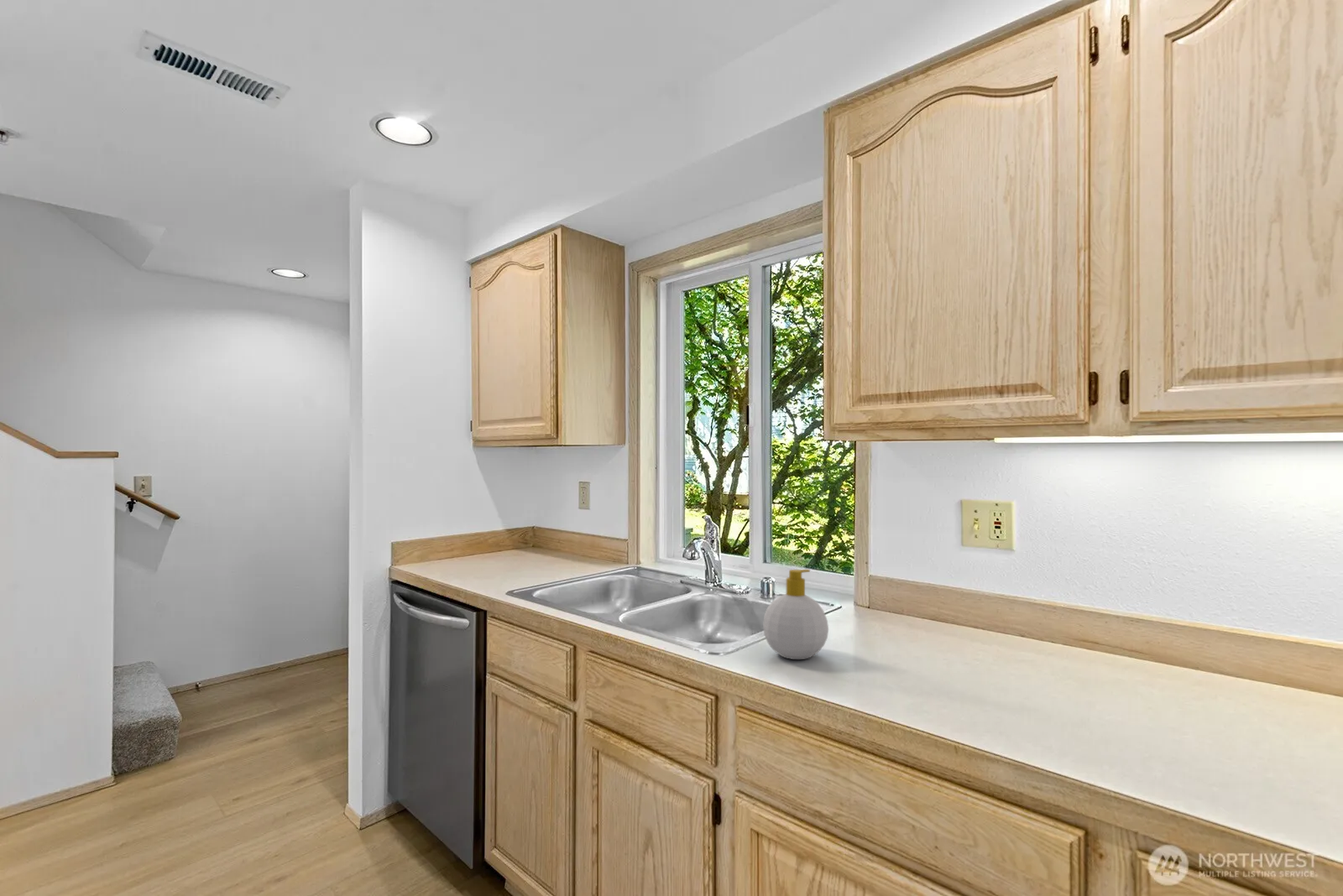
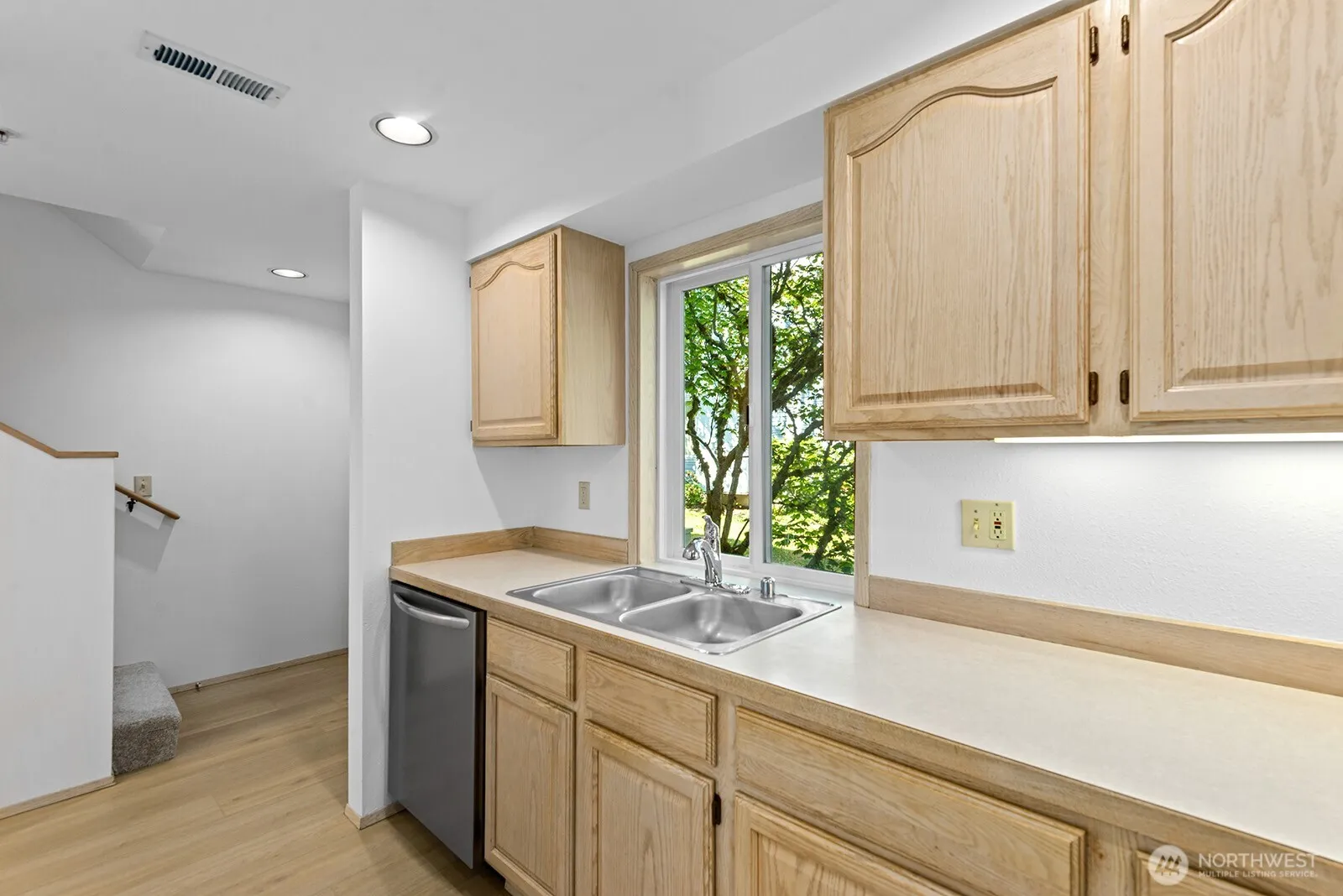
- soap bottle (795, 612)
